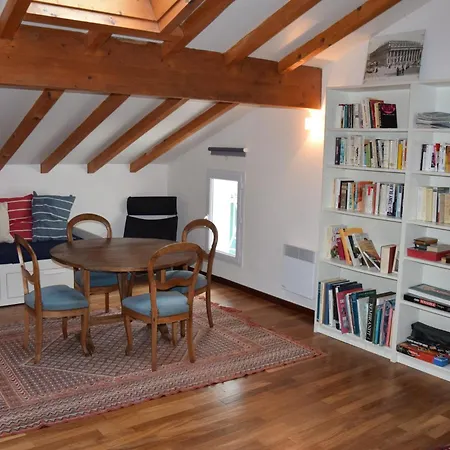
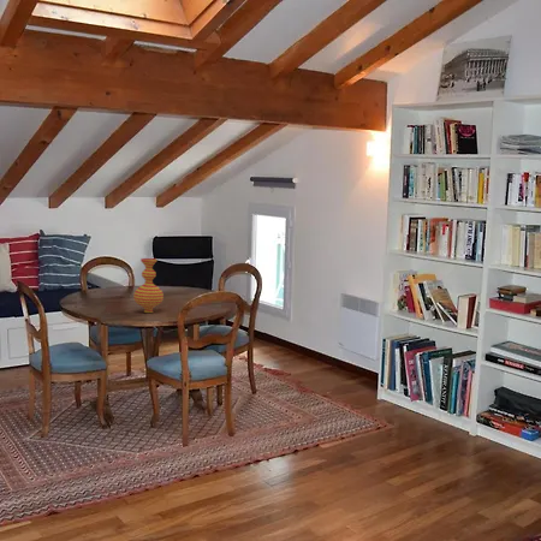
+ vase (148, 285)
